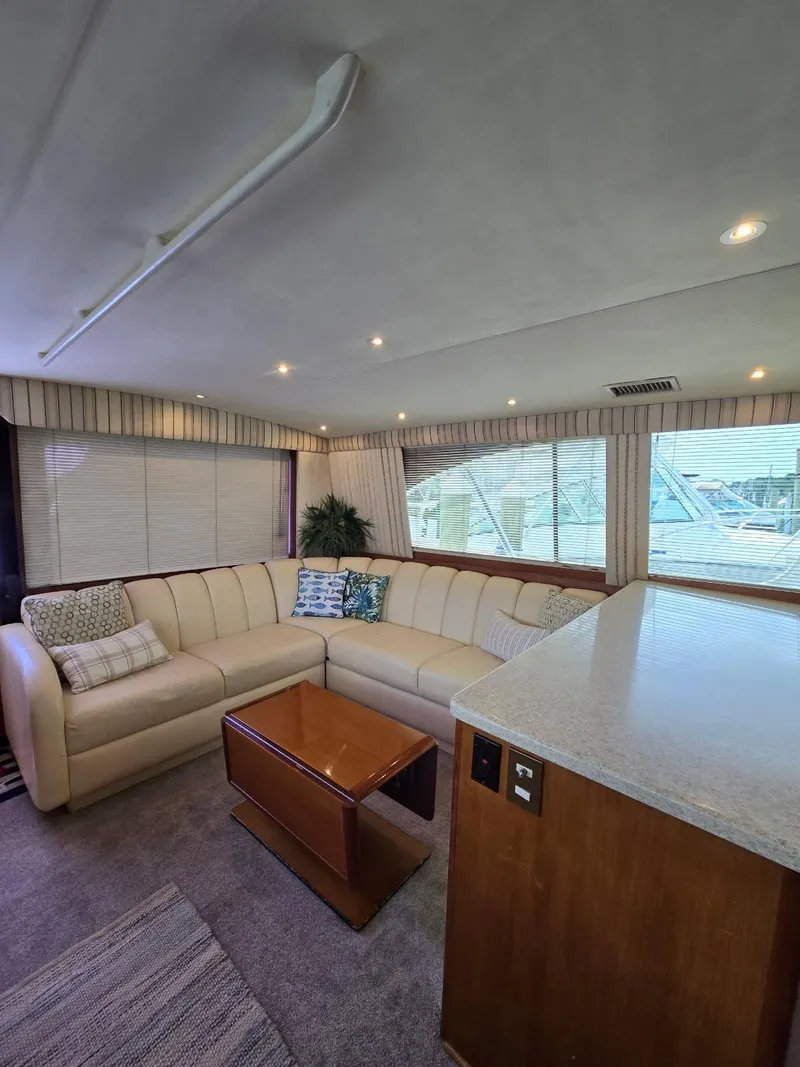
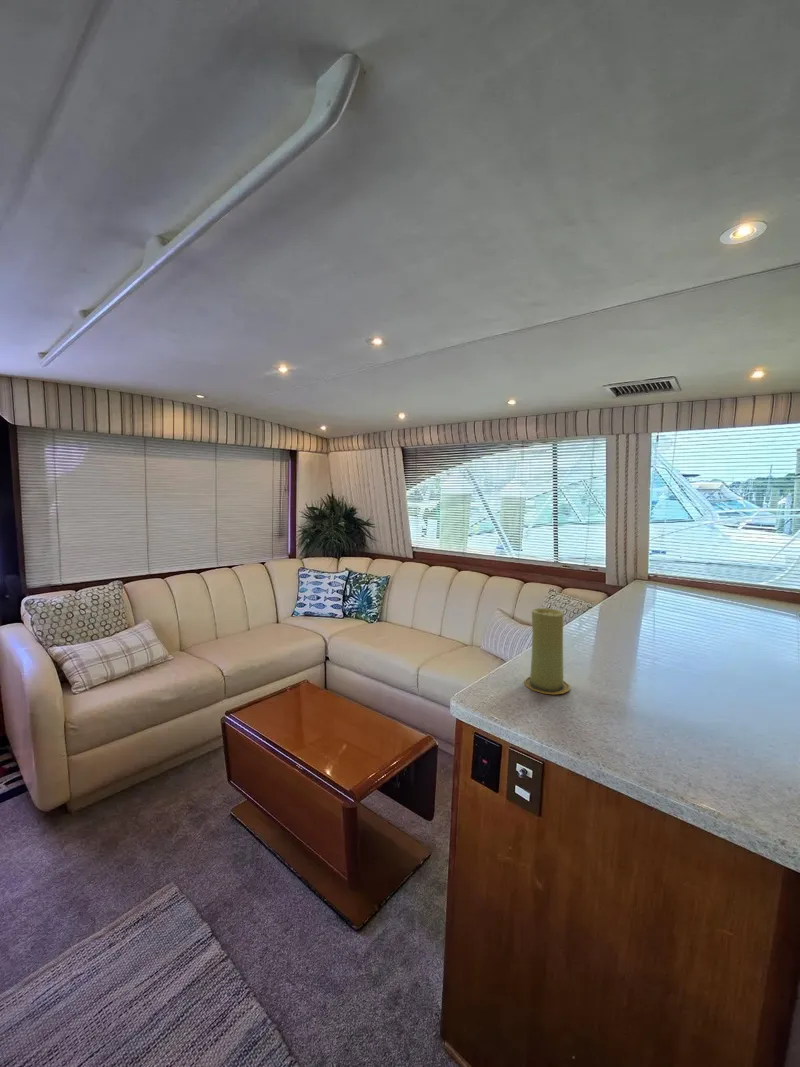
+ candle (547, 648)
